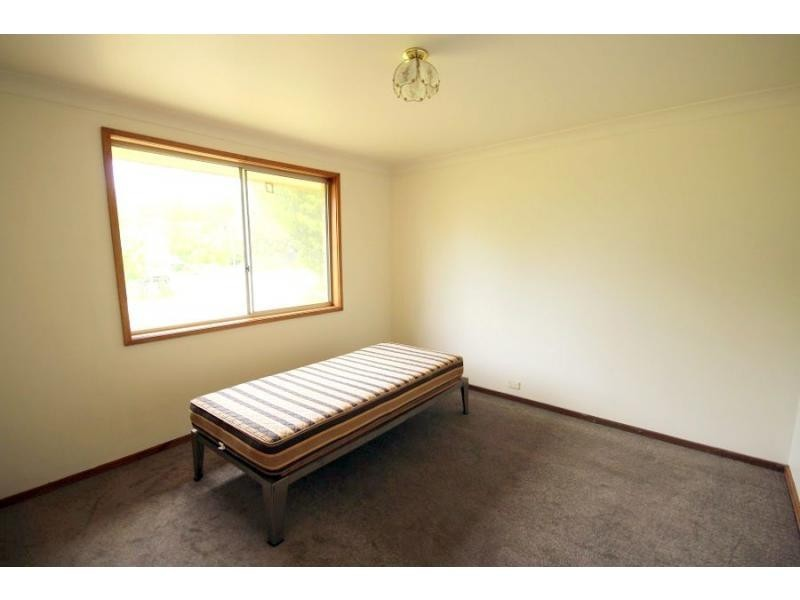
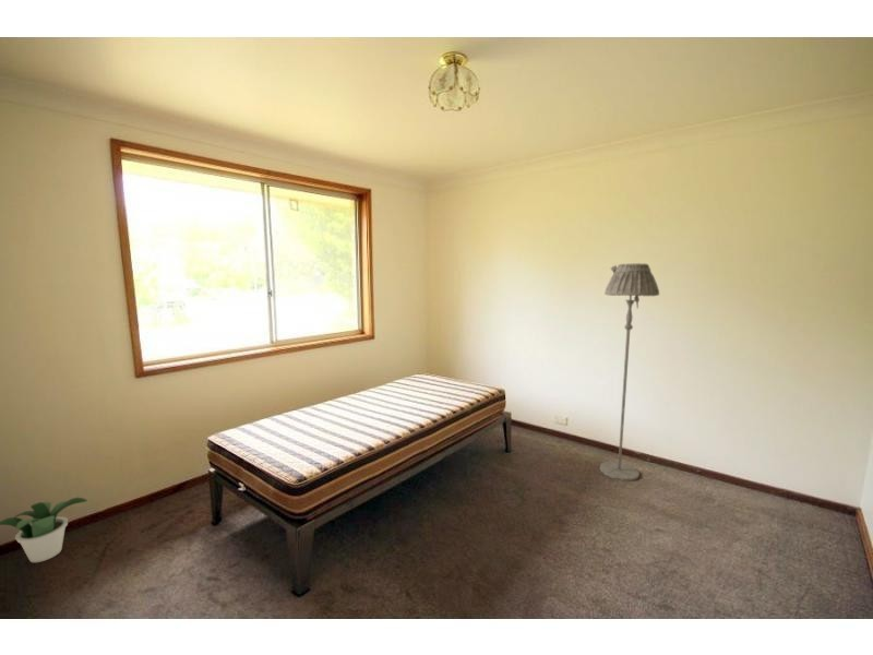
+ floor lamp (625, 371)
+ potted plant (46, 532)
